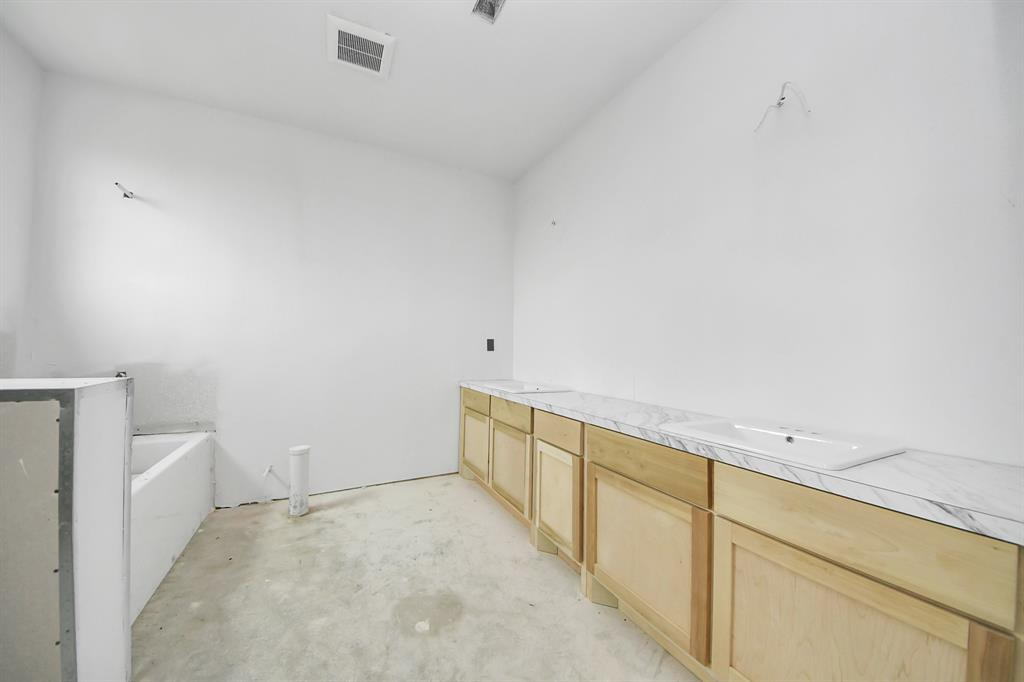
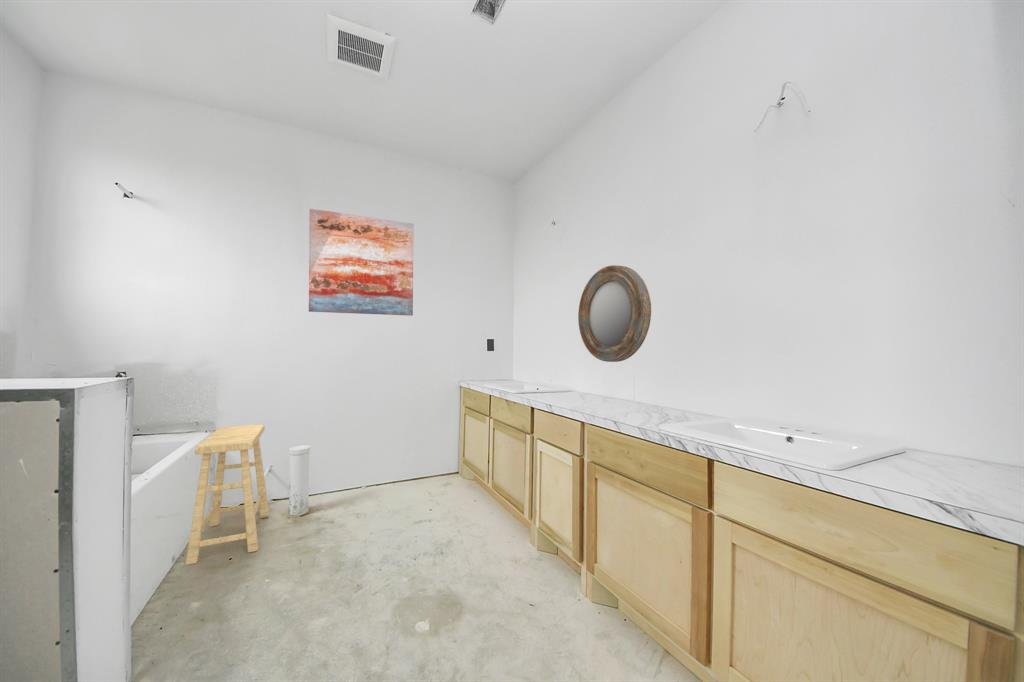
+ wall art (363, 265)
+ stool (232, 485)
+ home mirror (610, 314)
